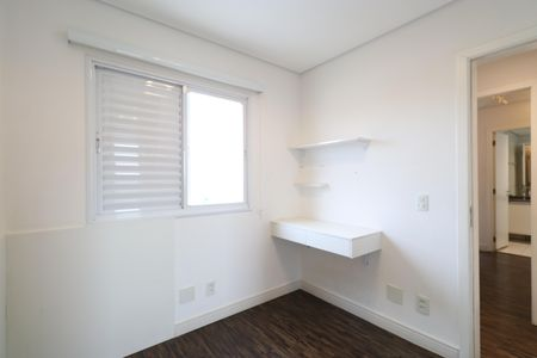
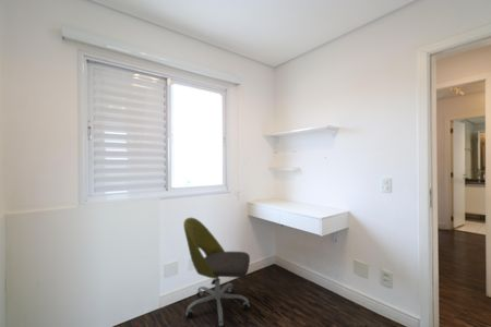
+ office chair (220, 263)
